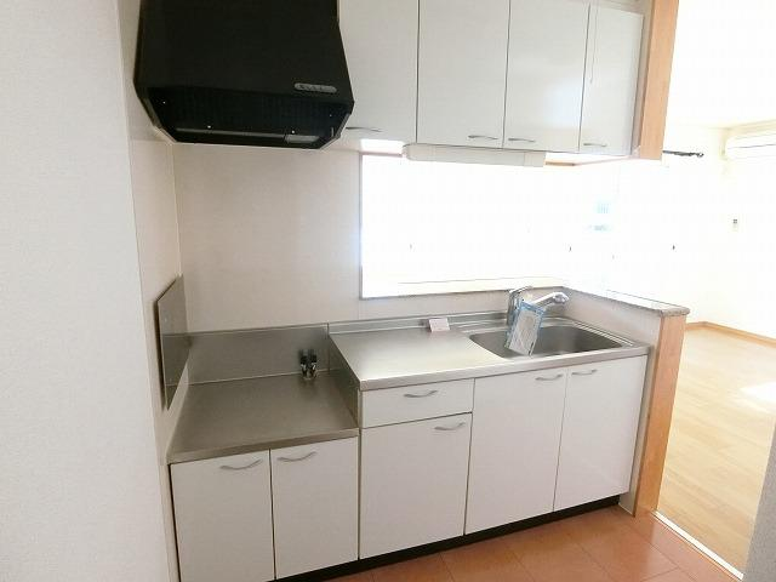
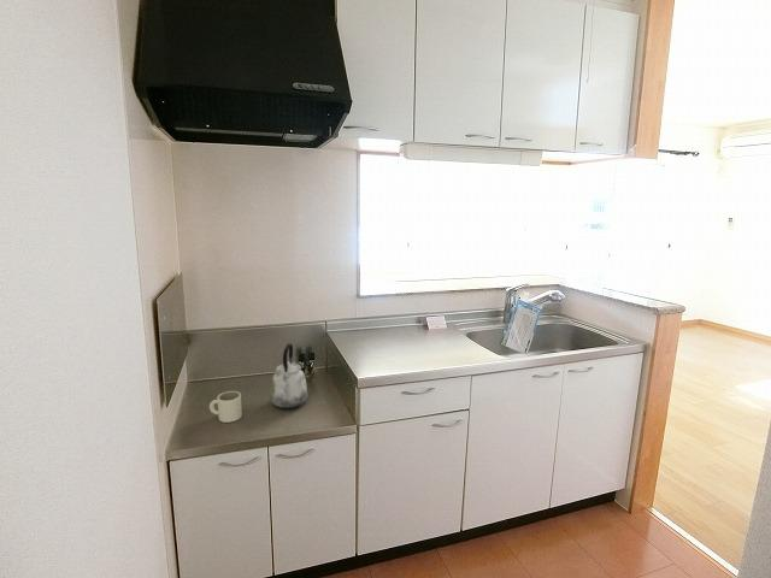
+ kettle (289, 372)
+ mug (224, 406)
